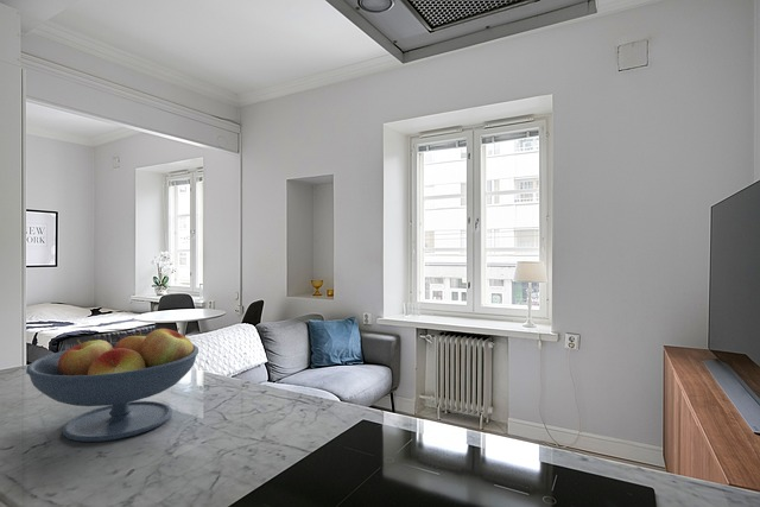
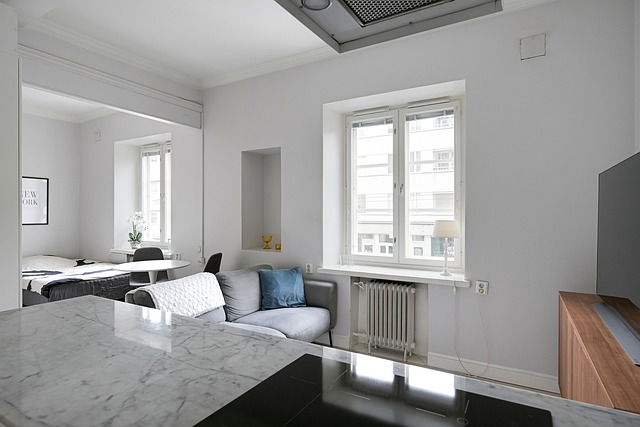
- fruit bowl (120, 376)
